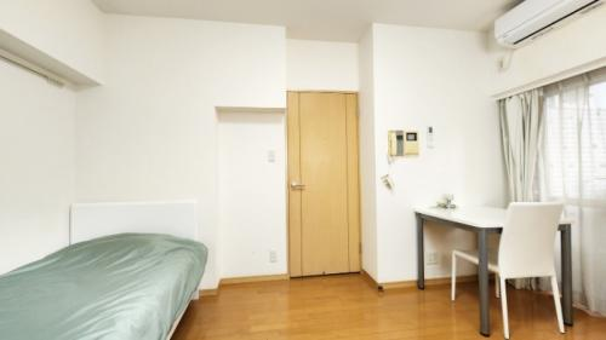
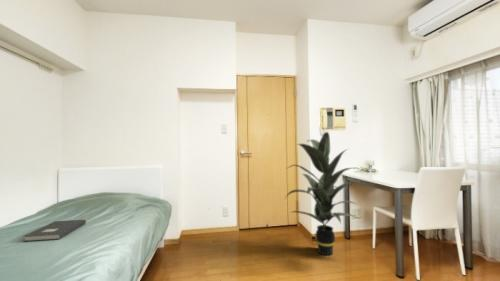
+ book (57, 229)
+ indoor plant (322, 193)
